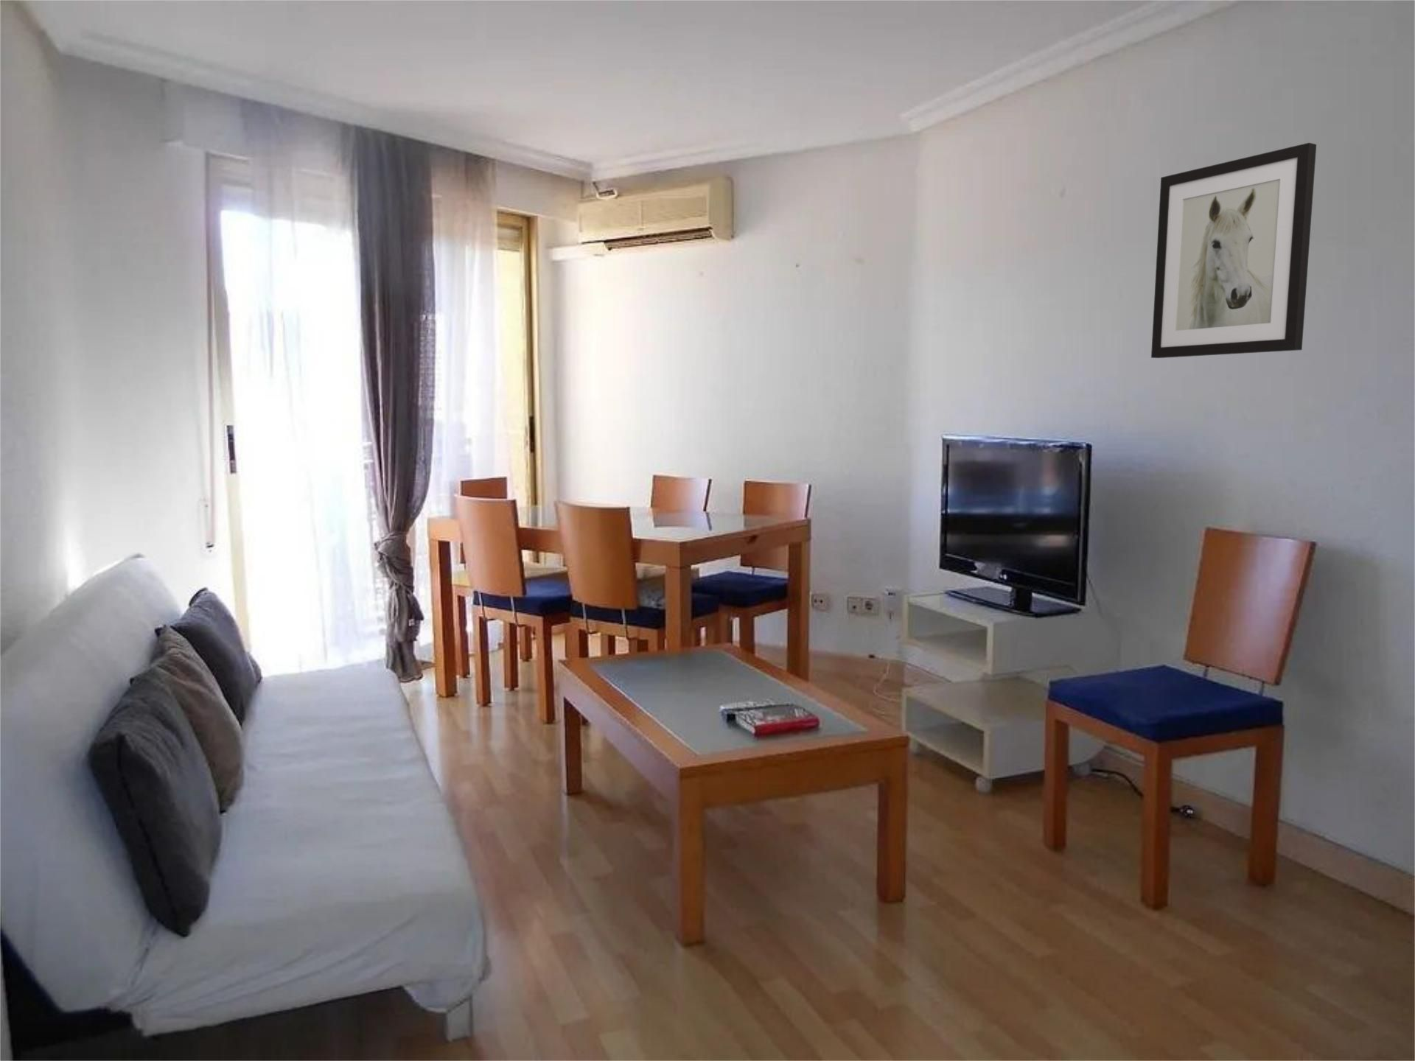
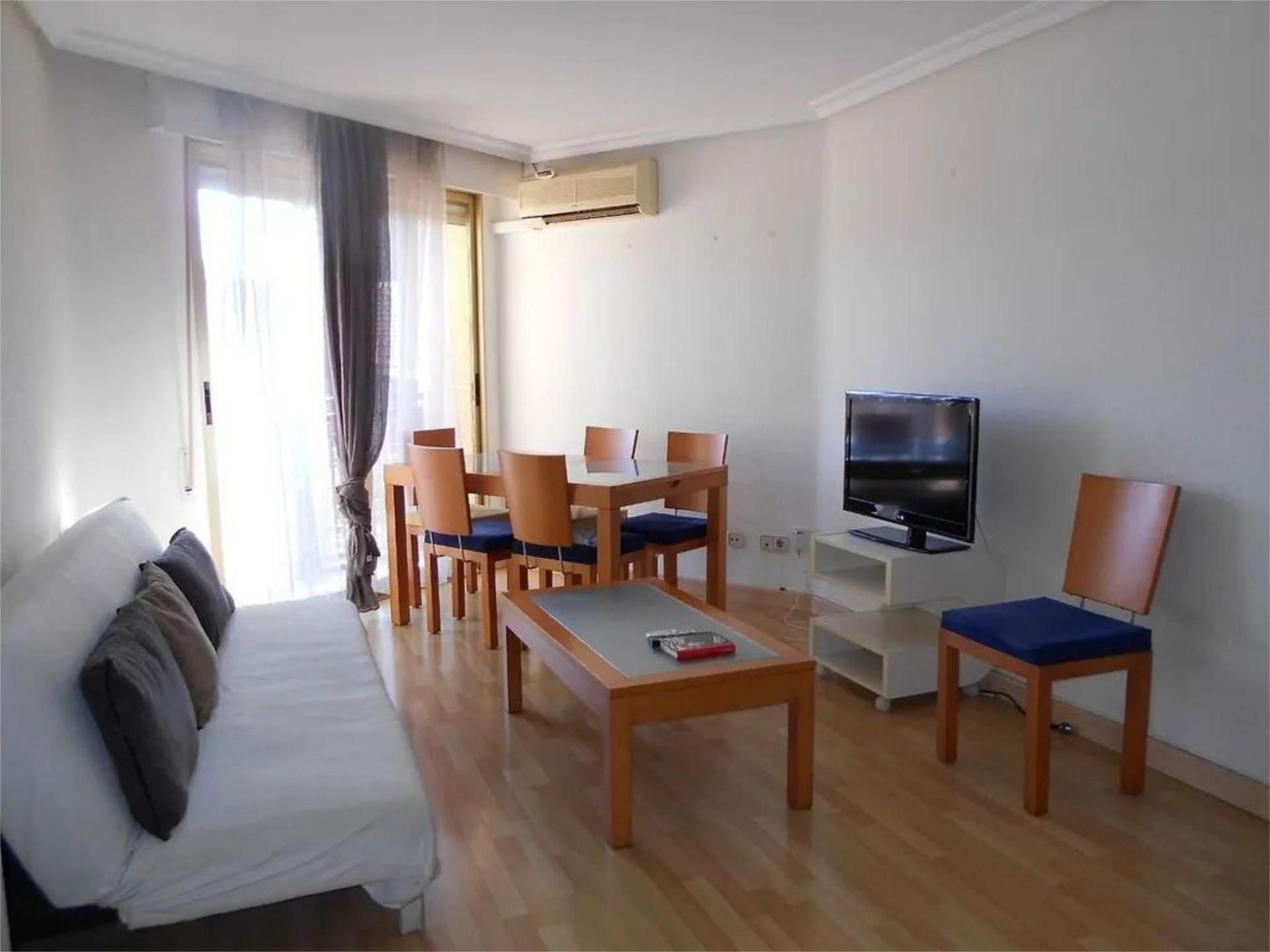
- wall art (1227, 259)
